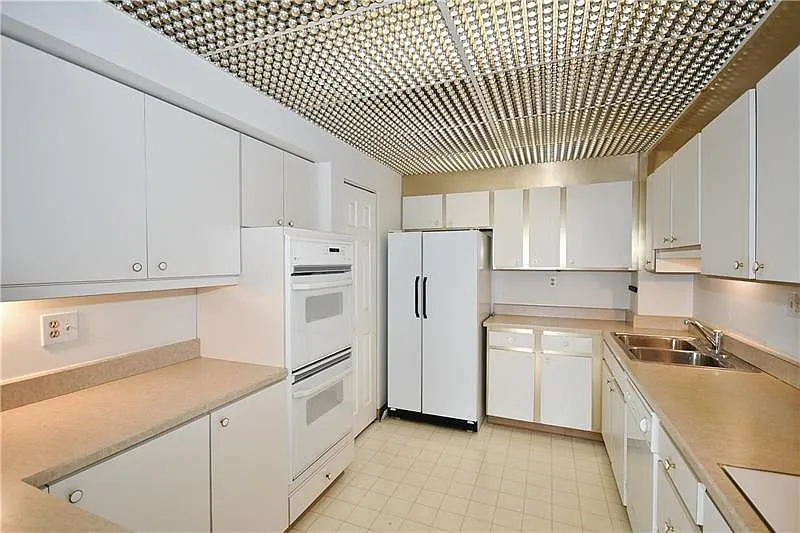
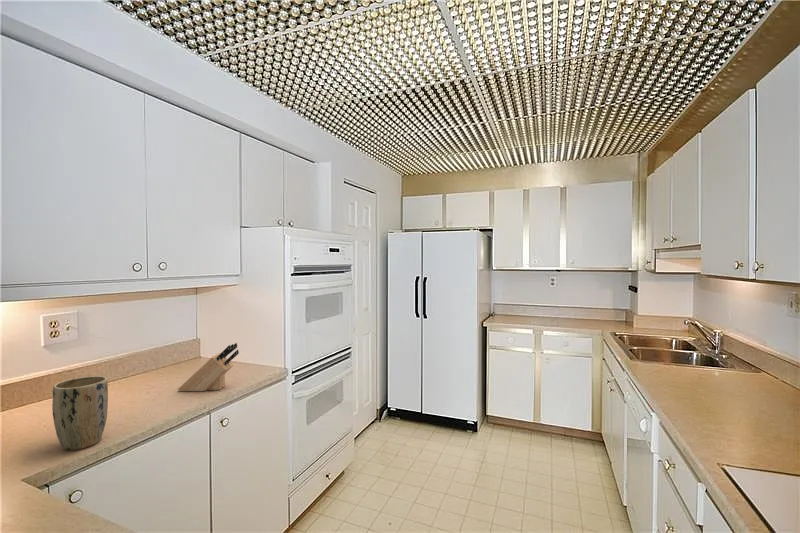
+ plant pot (81, 412)
+ knife block (210, 365)
